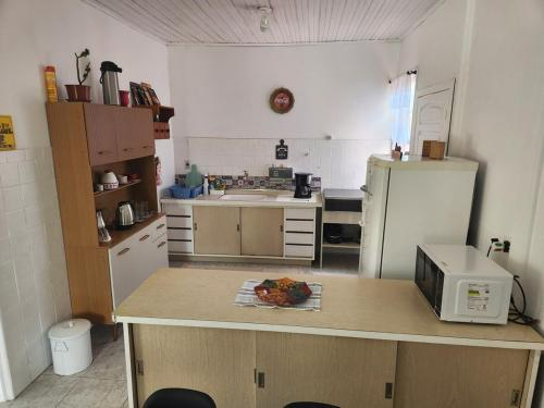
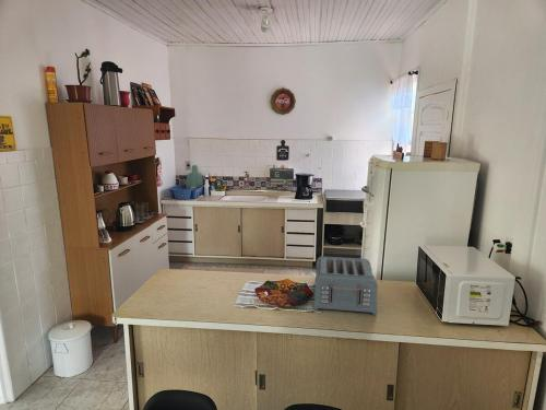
+ toaster (344, 283)
